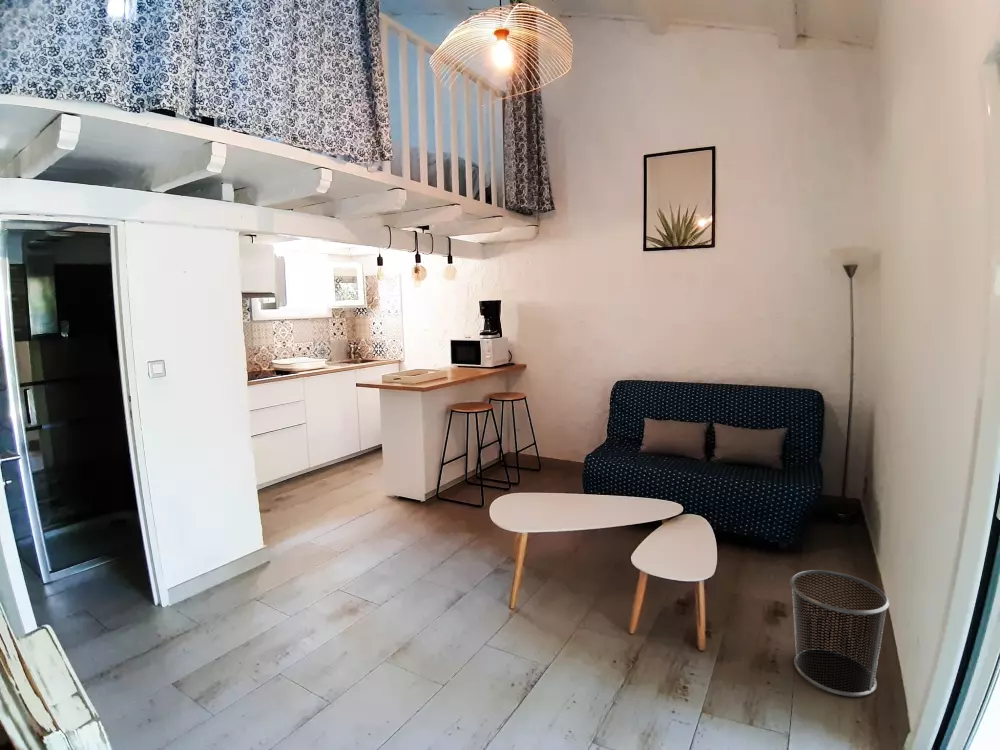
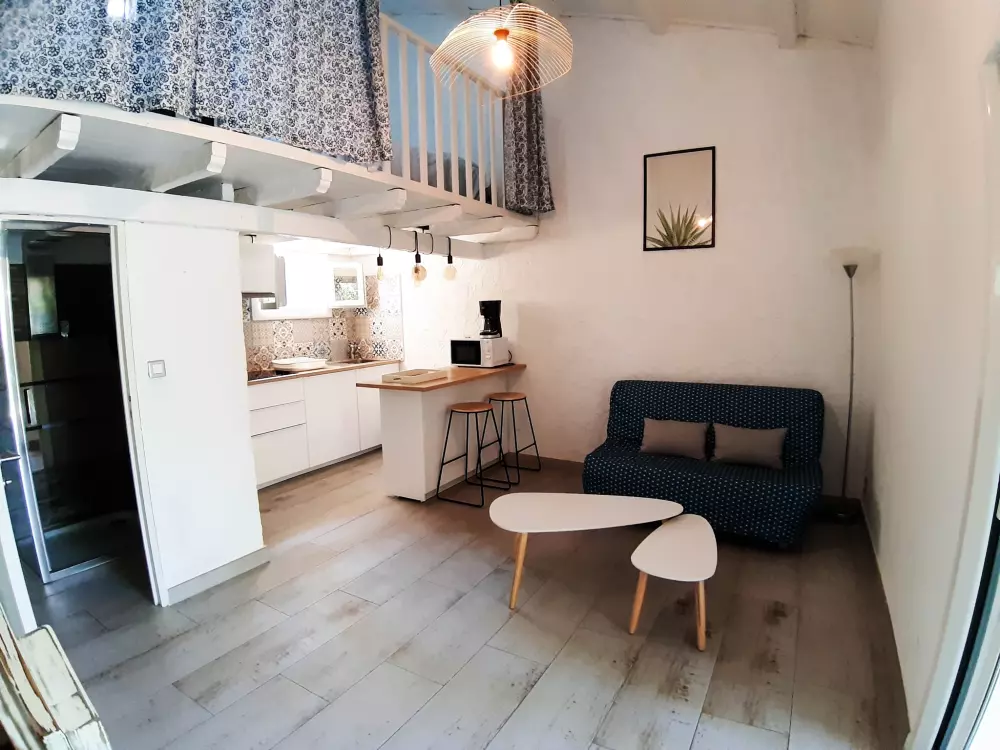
- waste bin (835, 631)
